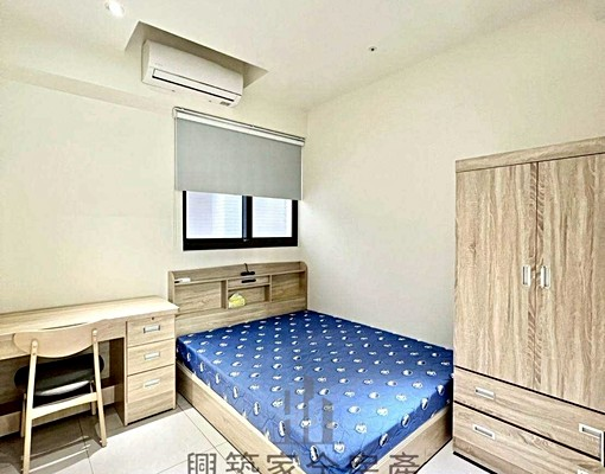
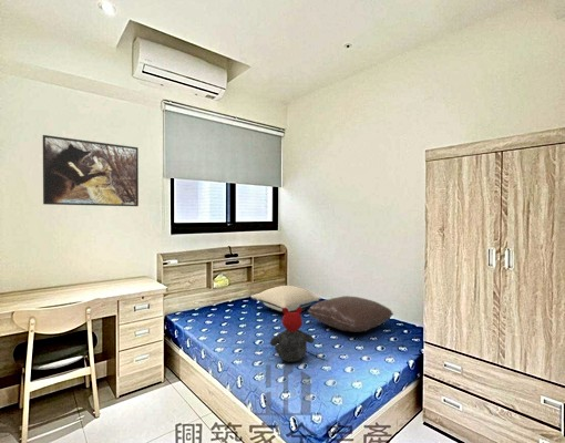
+ pillow (286, 297)
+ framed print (94, 173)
+ pillow (349, 312)
+ teddy bear (290, 331)
